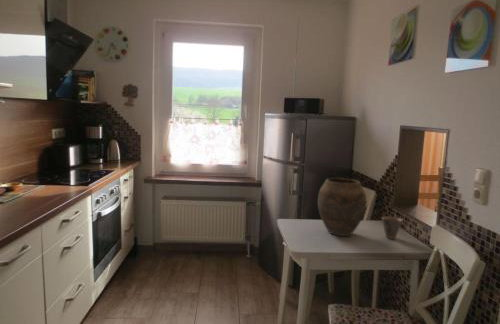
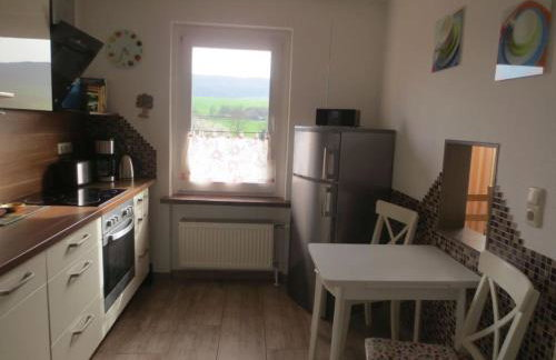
- vase (341, 206)
- cup (391, 227)
